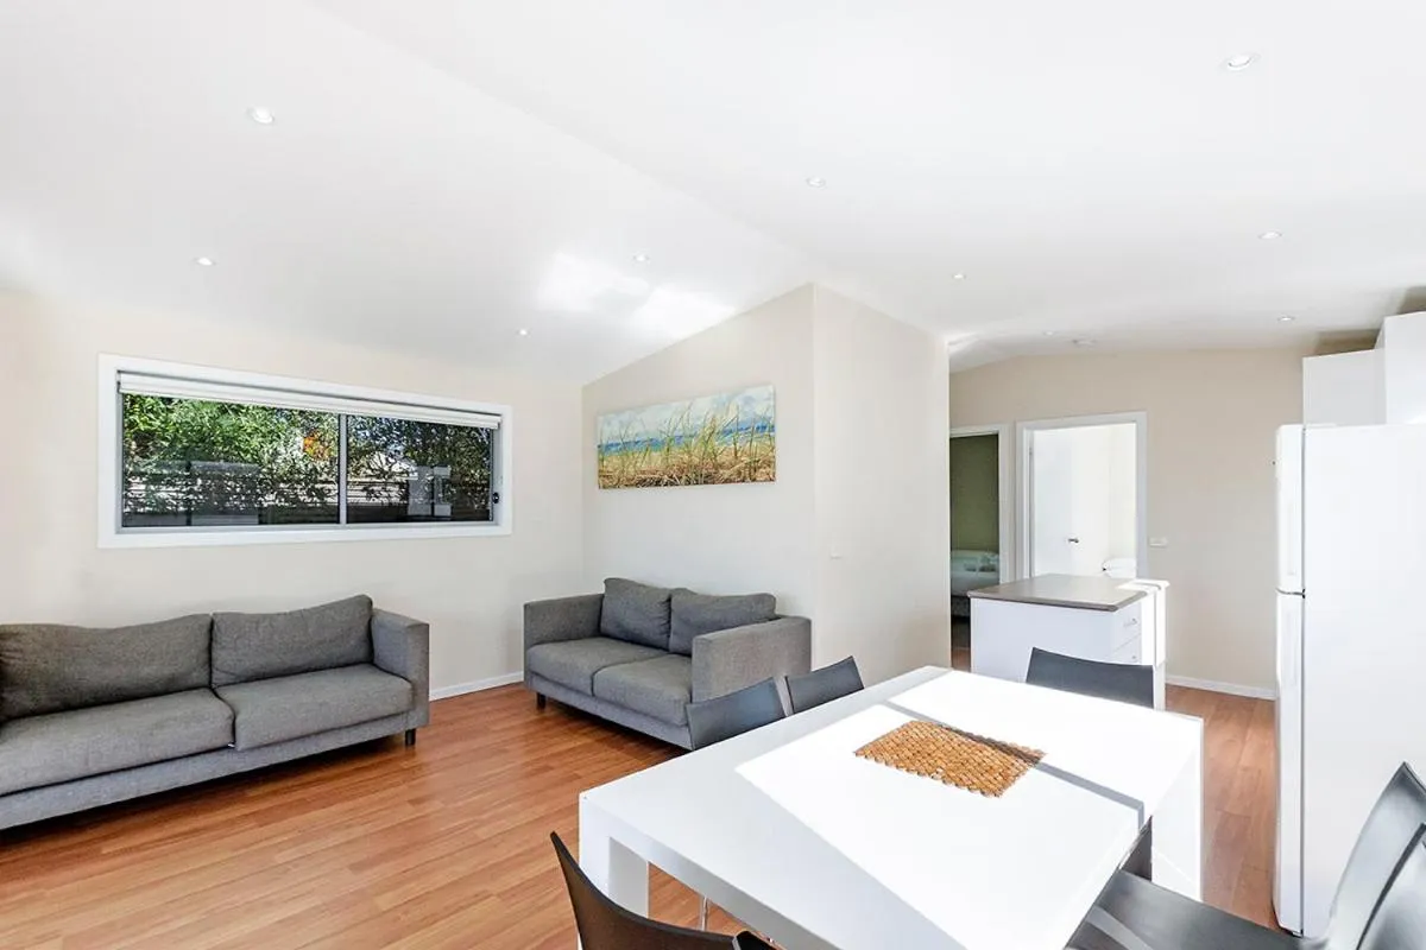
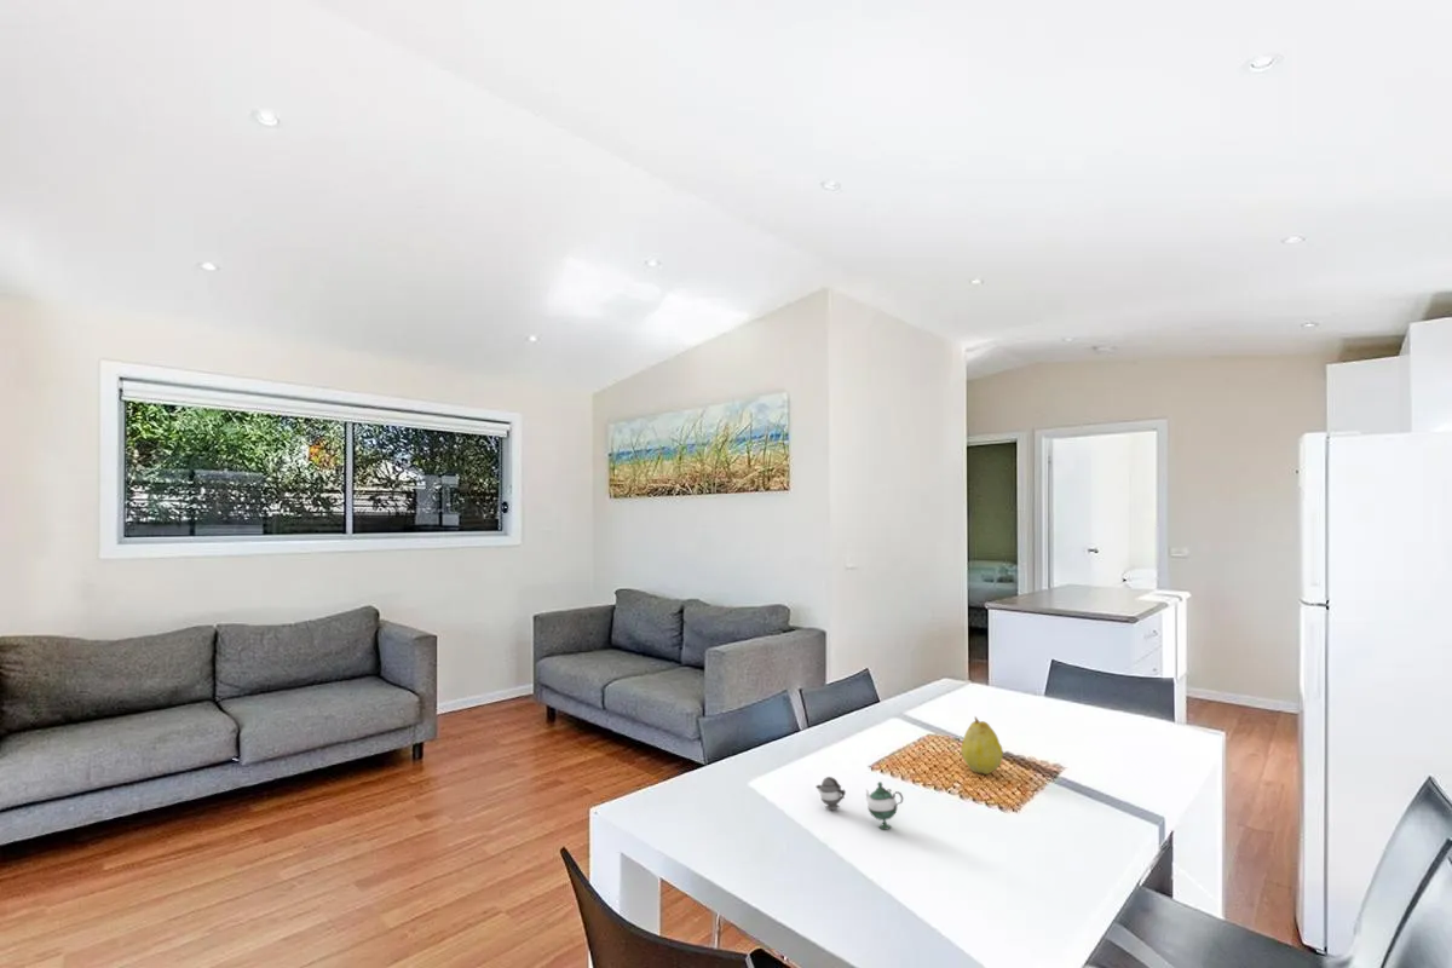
+ fruit (981, 743)
+ teapot (866, 795)
